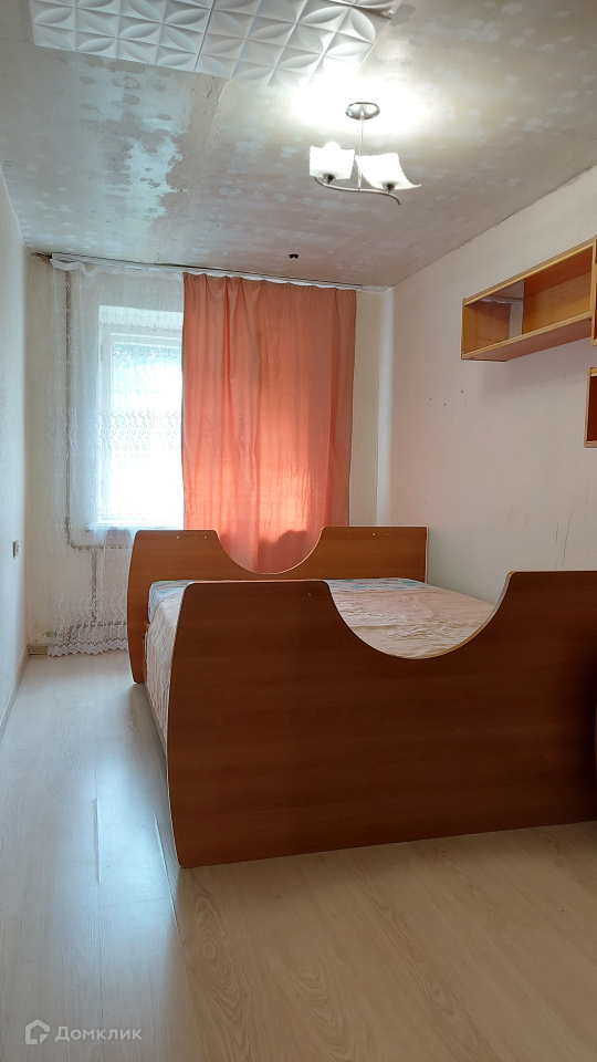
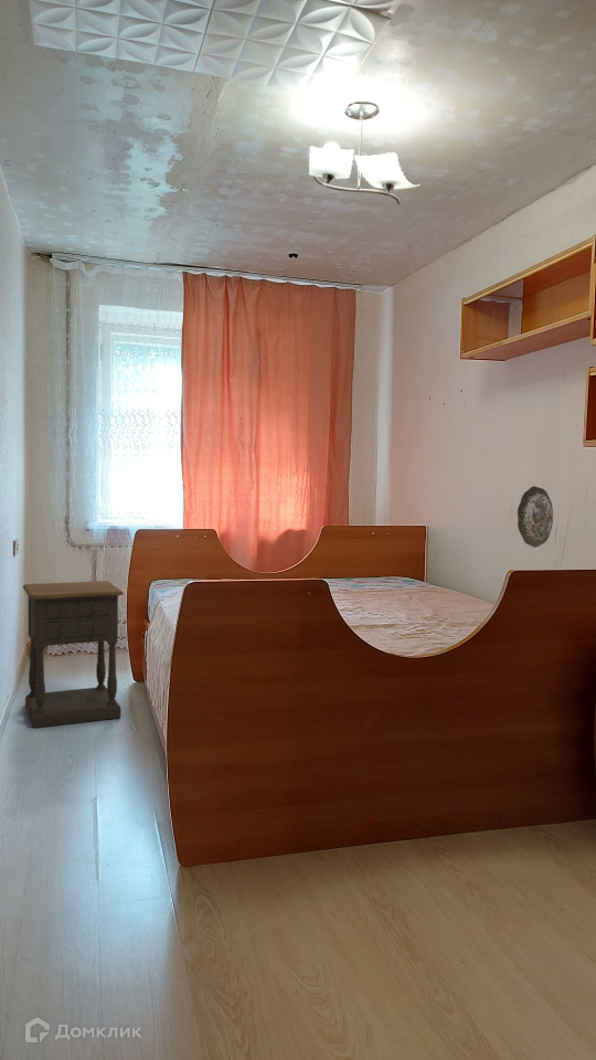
+ nightstand (72, 643)
+ decorative plate (536, 517)
